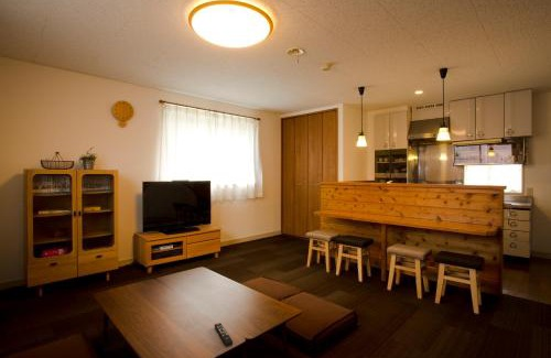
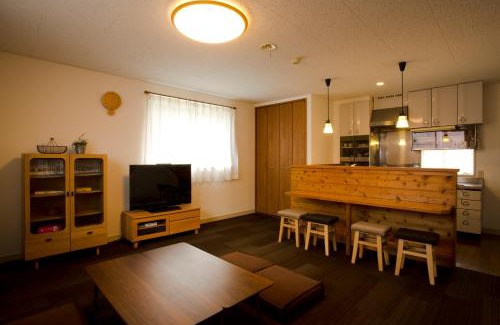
- remote control (223, 333)
